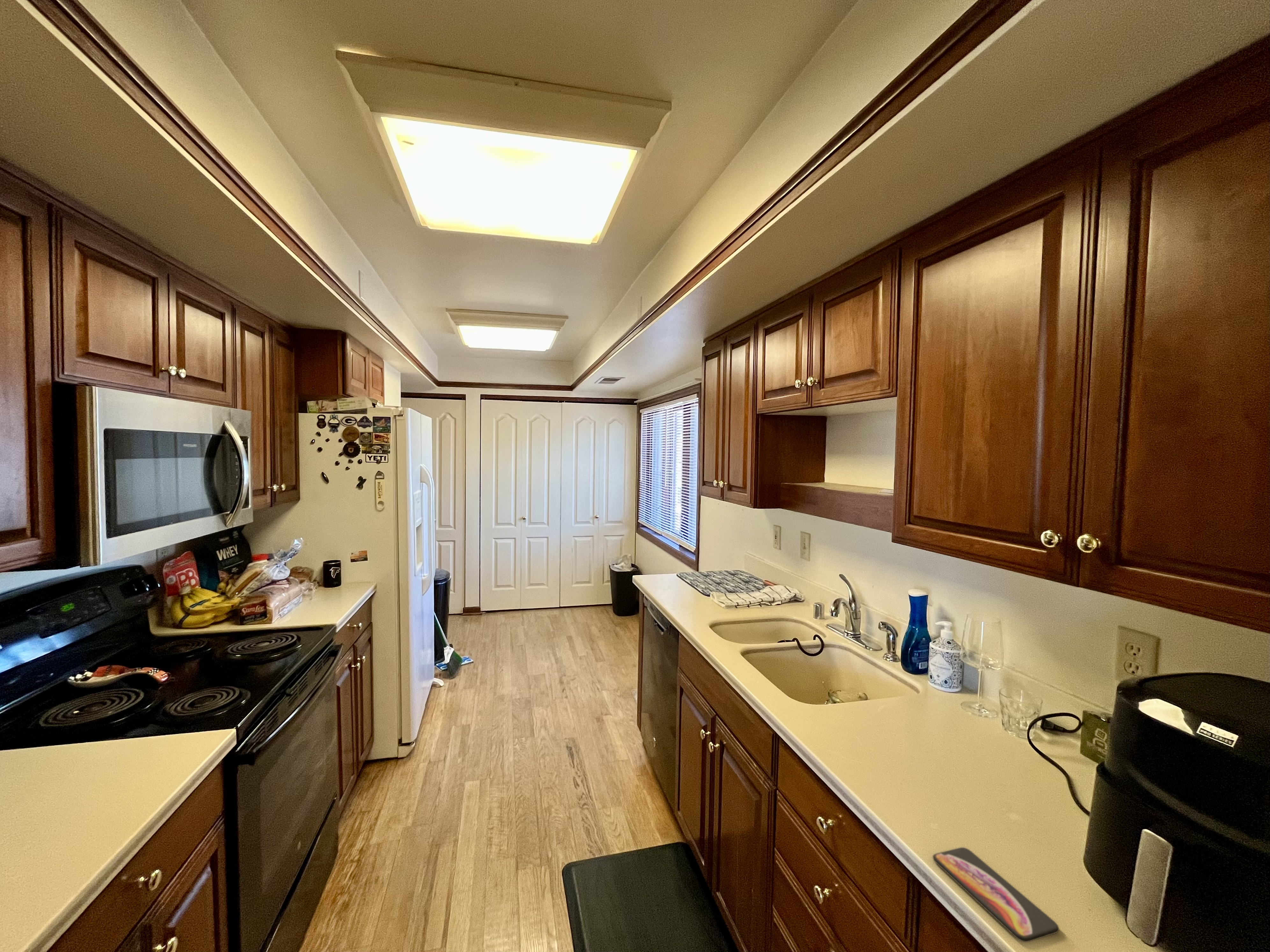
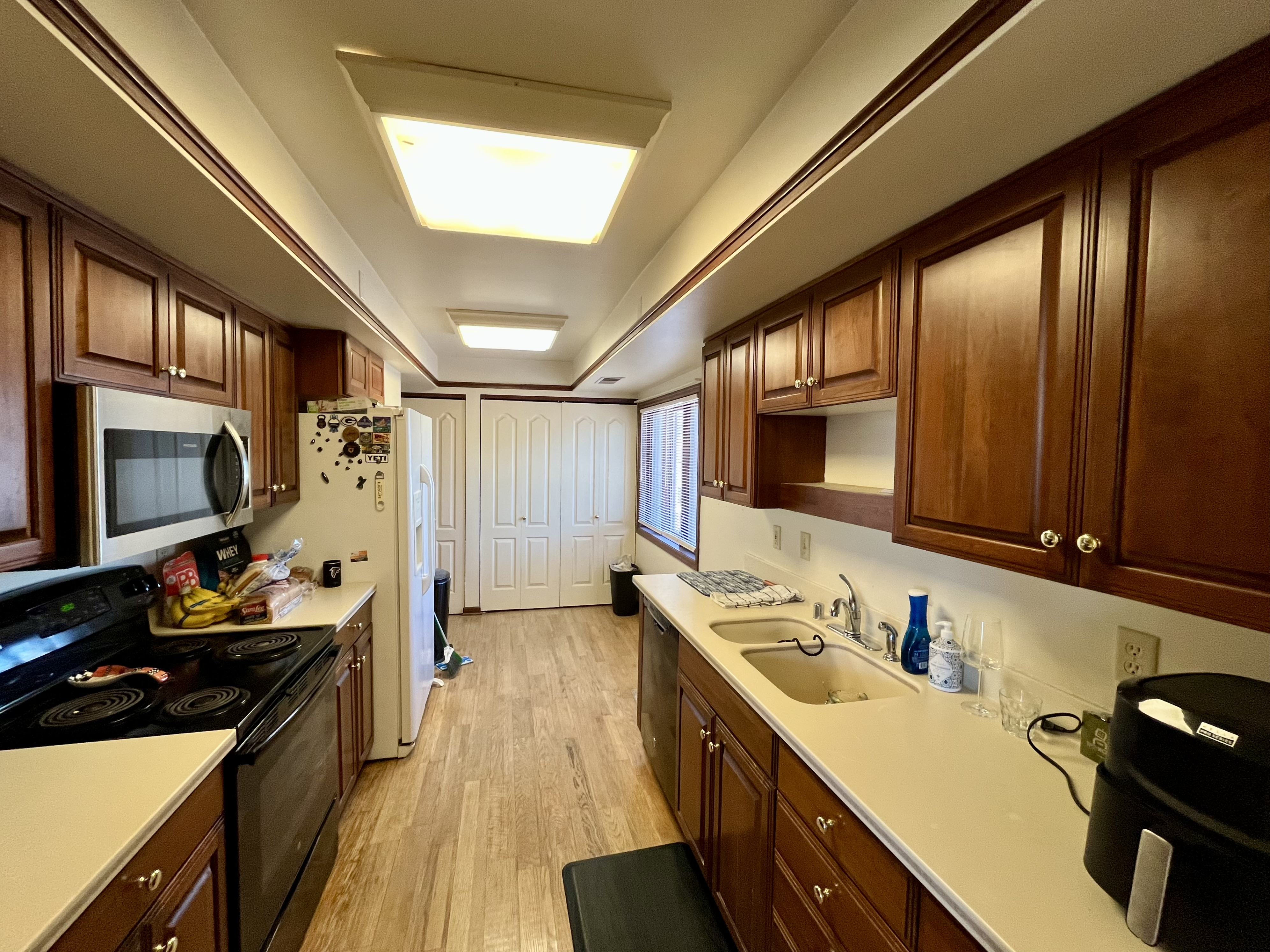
- smartphone (991, 890)
